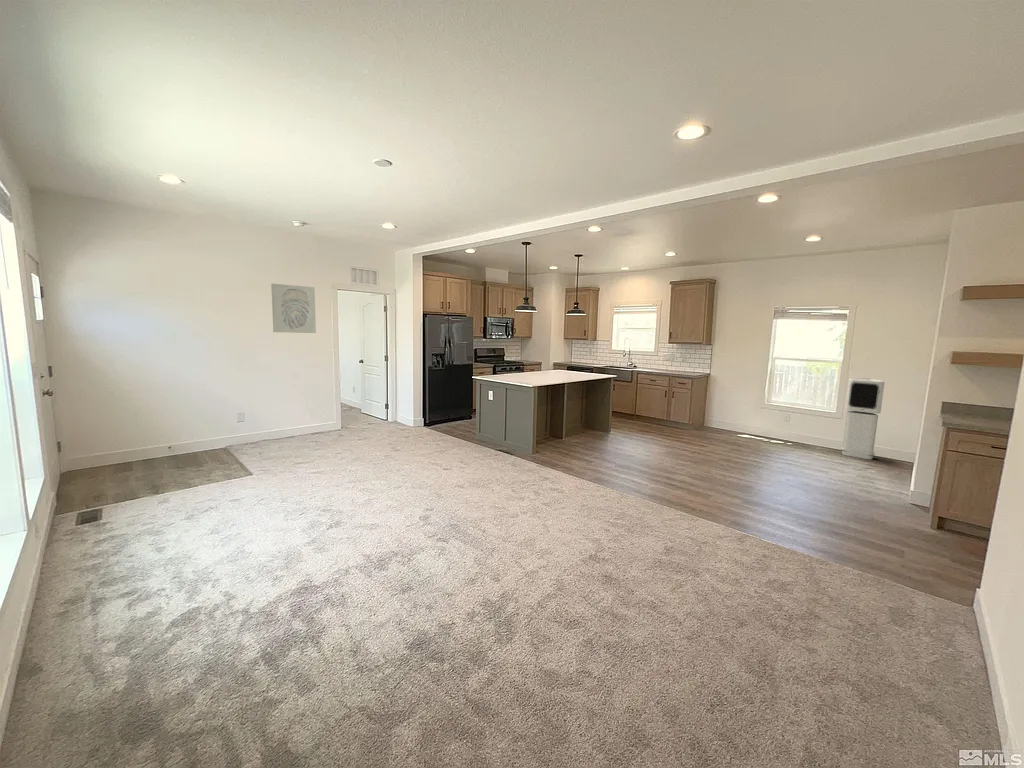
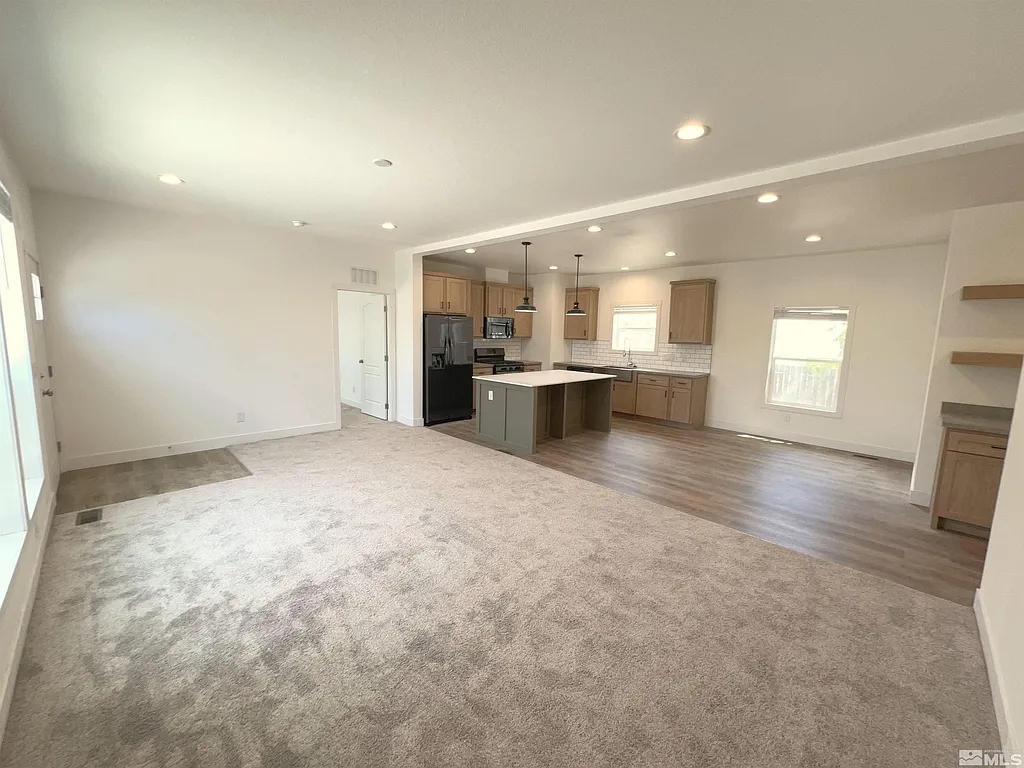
- air purifier (862, 417)
- wall art (294, 309)
